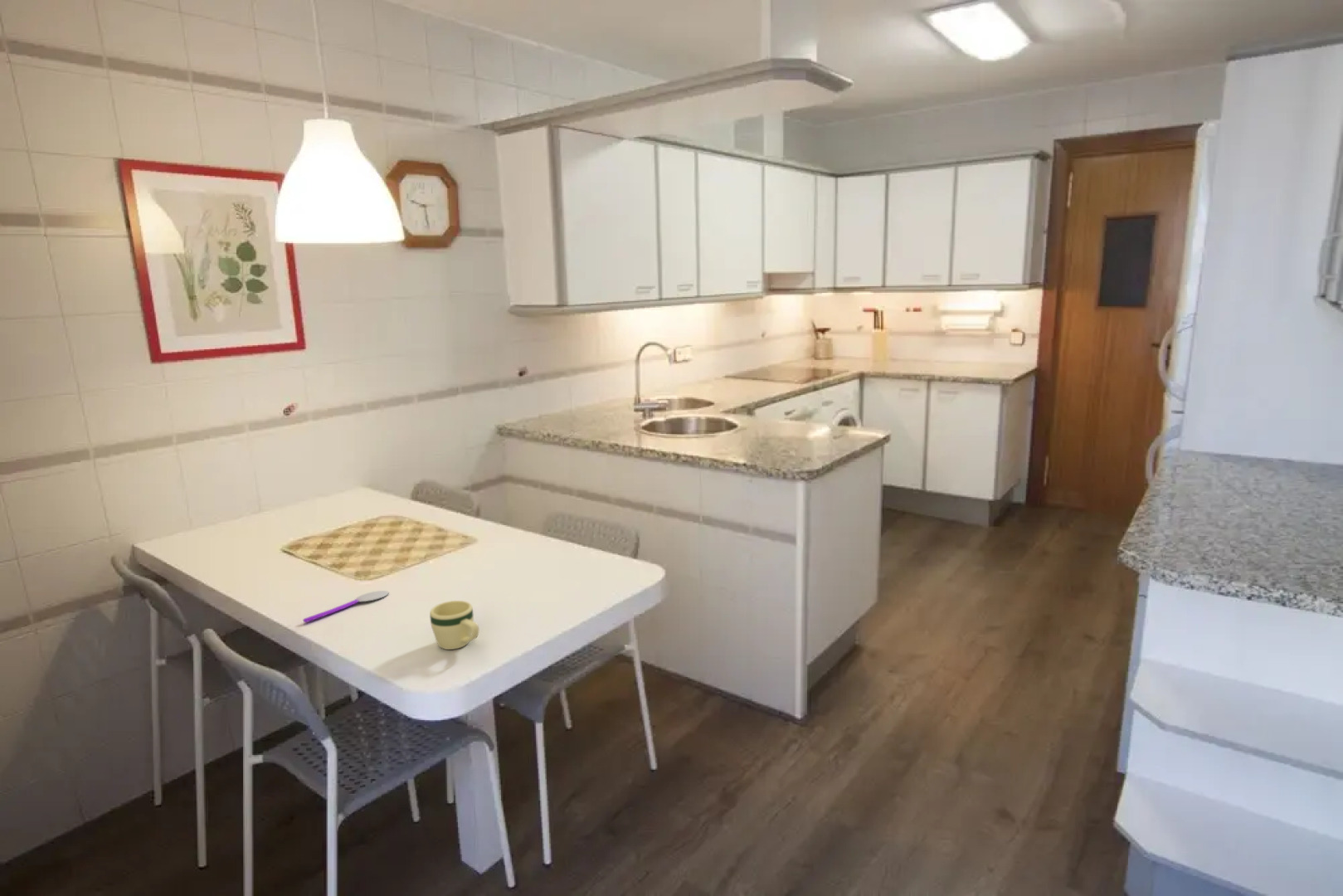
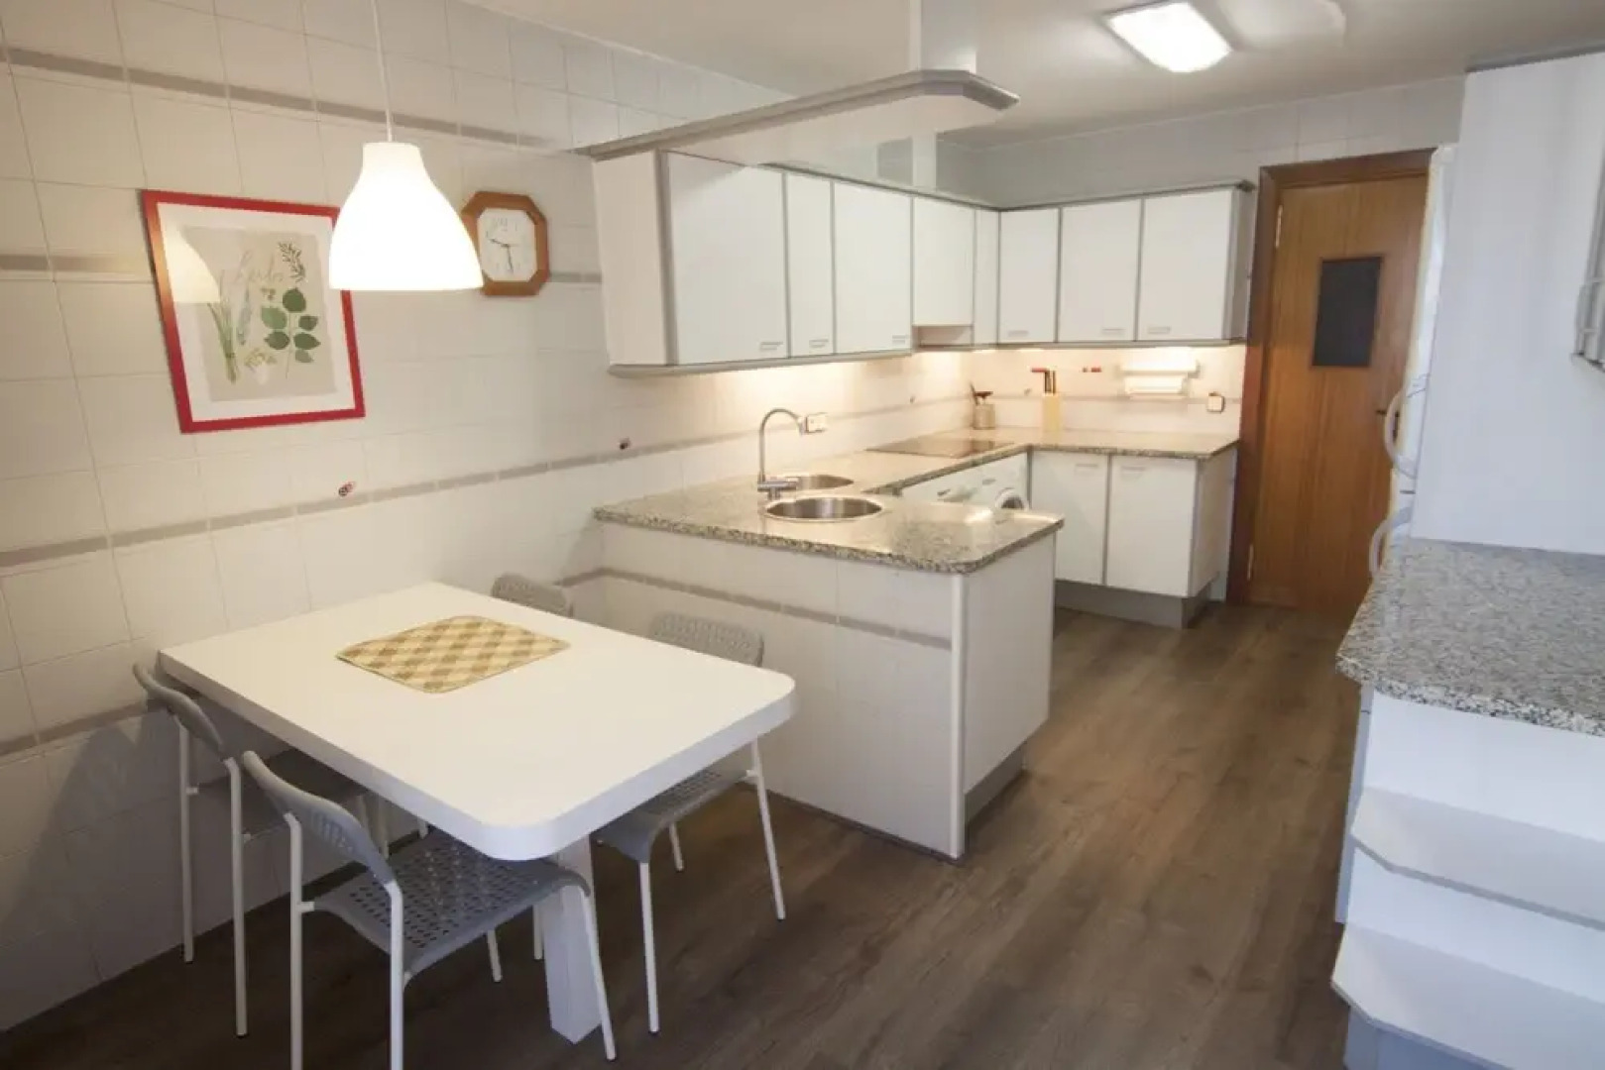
- spoon (348, 604)
- mug (458, 627)
